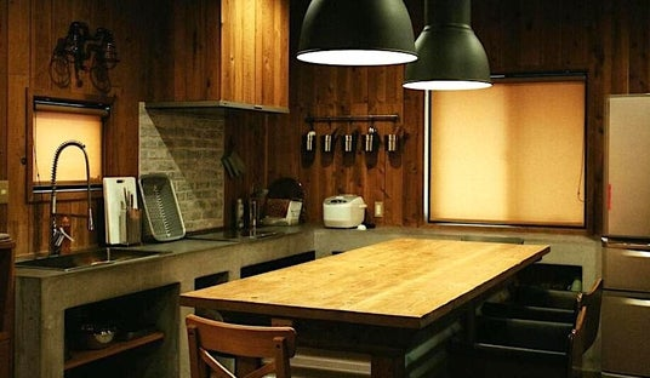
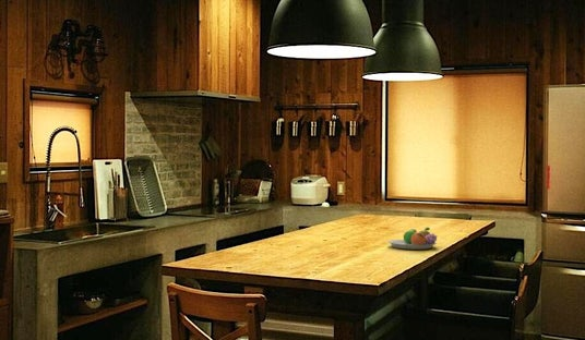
+ fruit bowl (413, 236)
